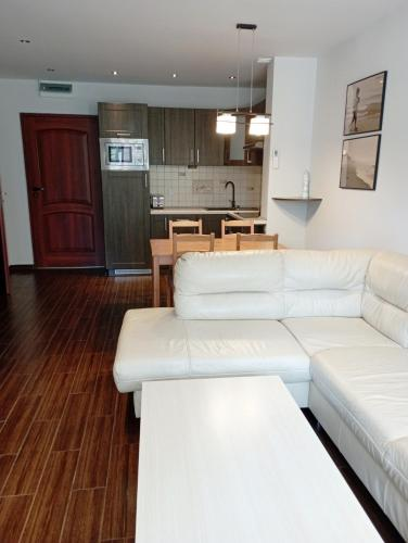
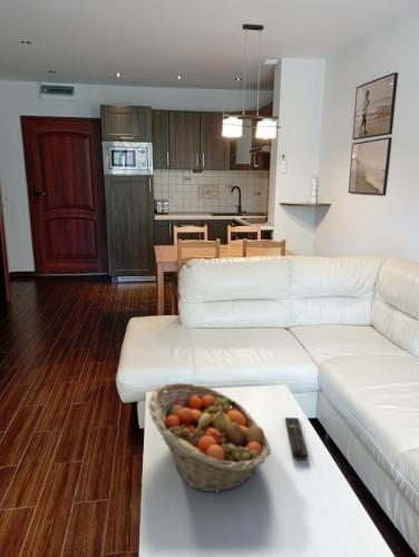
+ fruit basket (207, 429)
+ remote control (295, 437)
